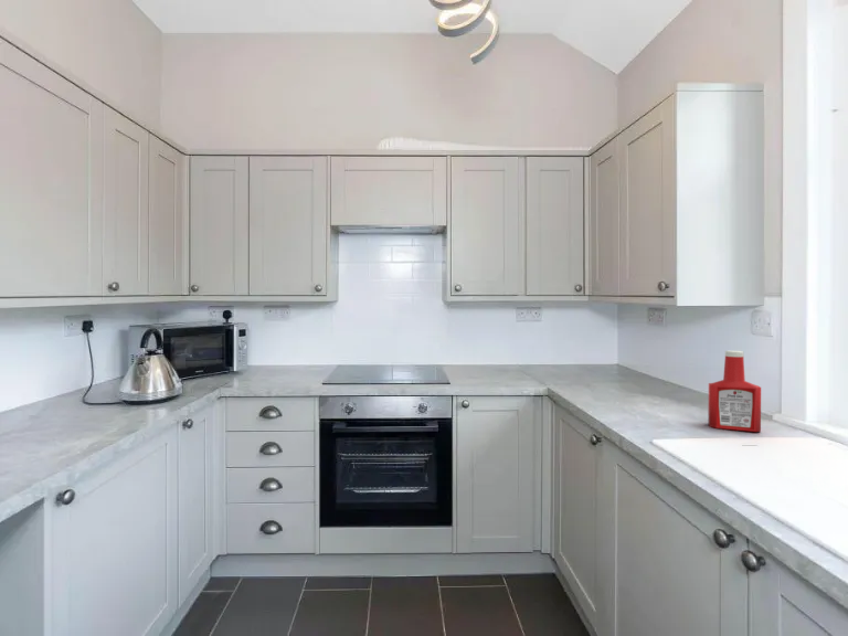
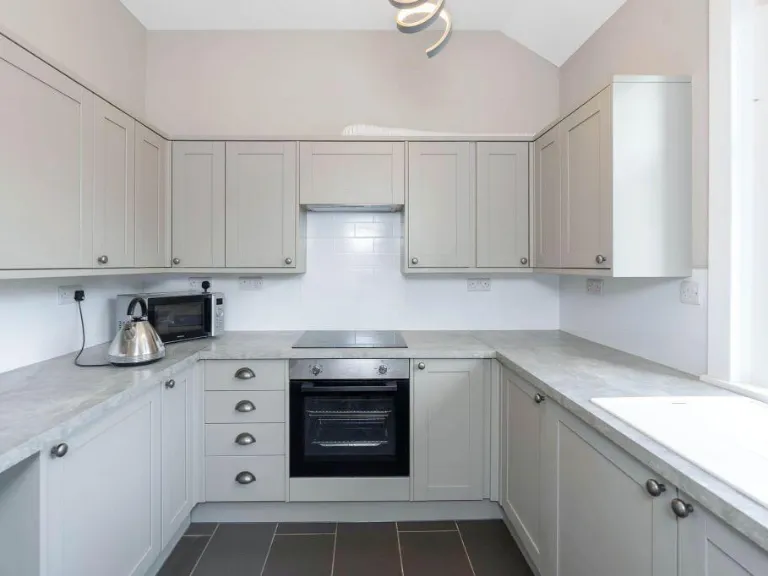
- soap bottle (733, 389)
